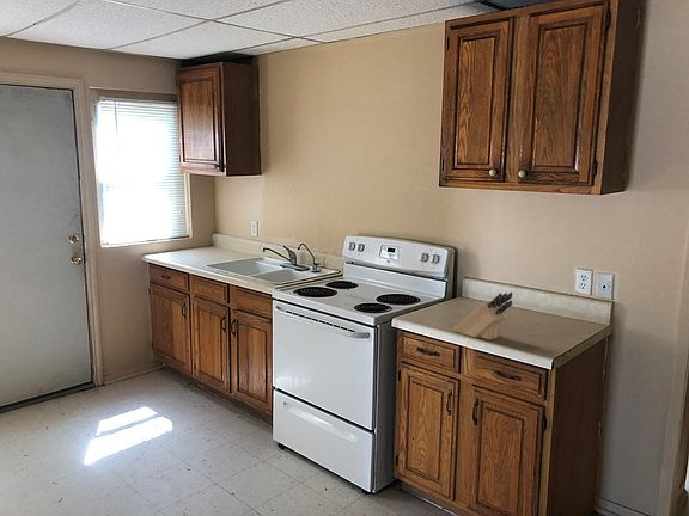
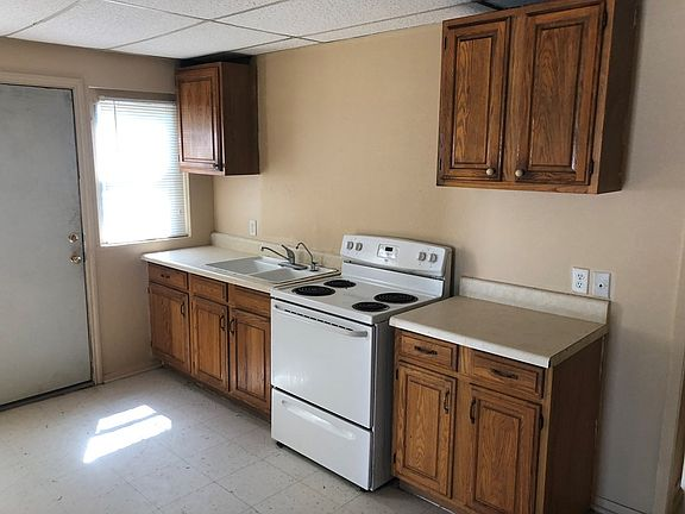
- knife block (483, 312)
